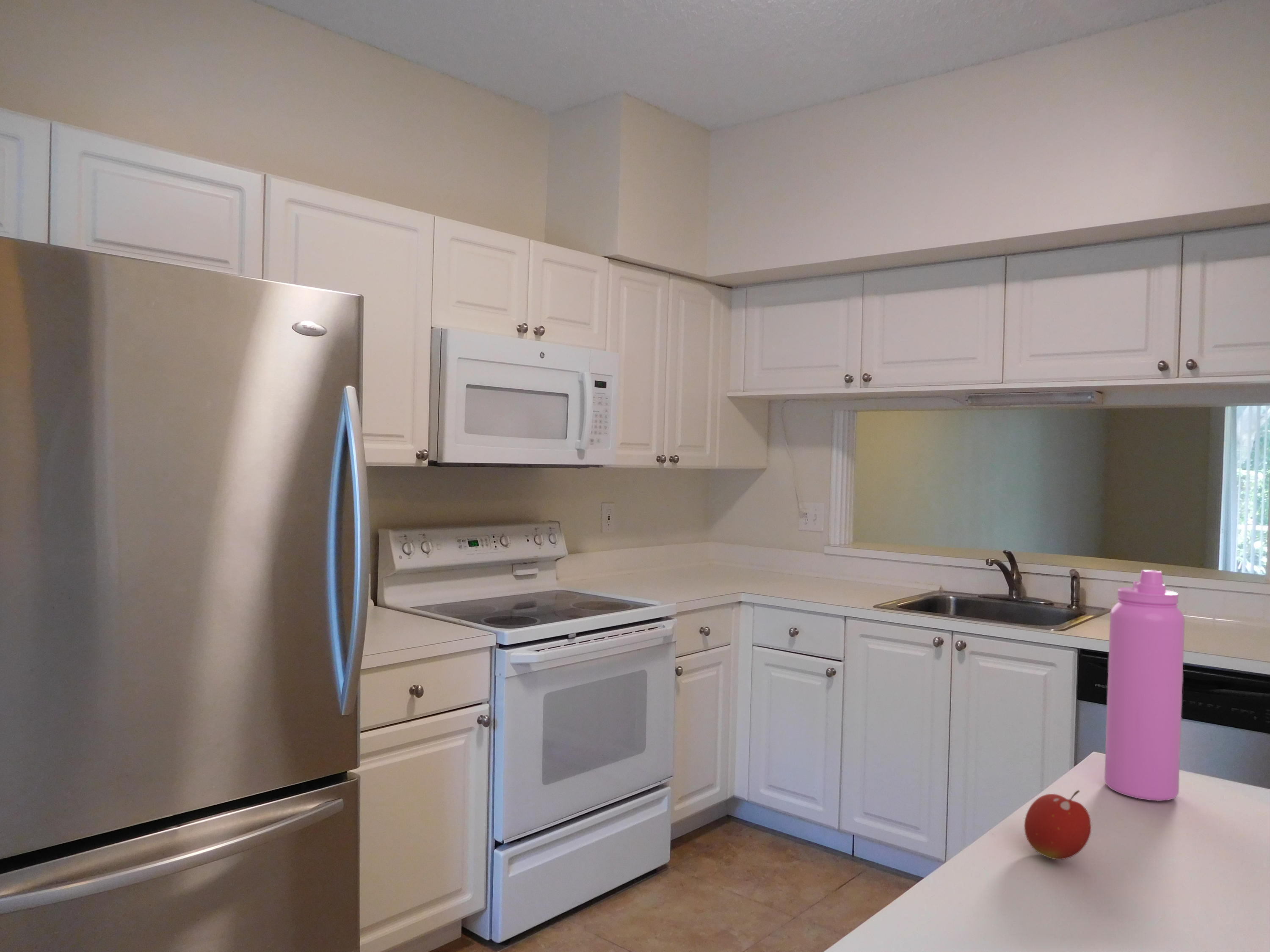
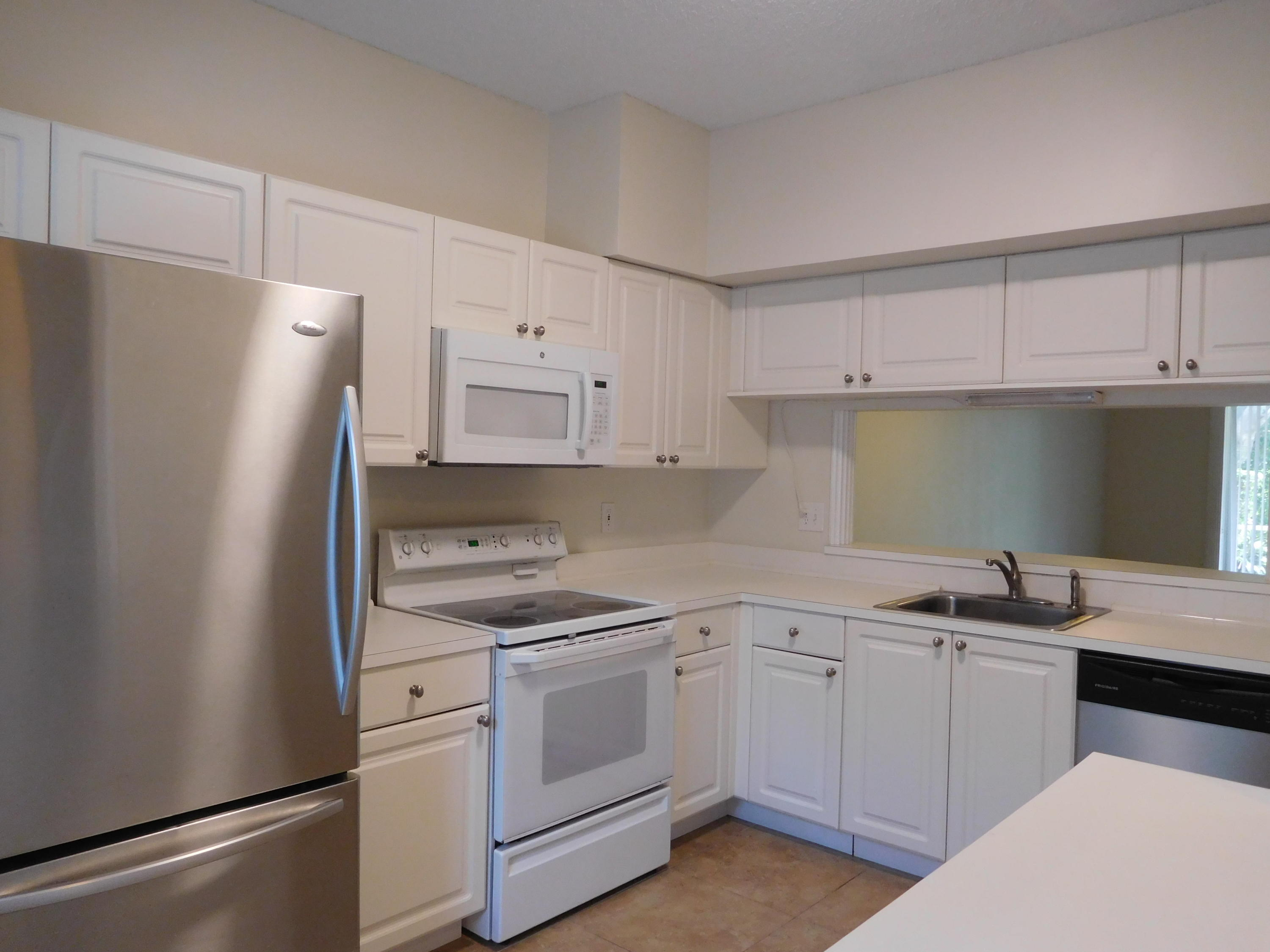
- fruit (1057, 823)
- water bottle (1144, 680)
